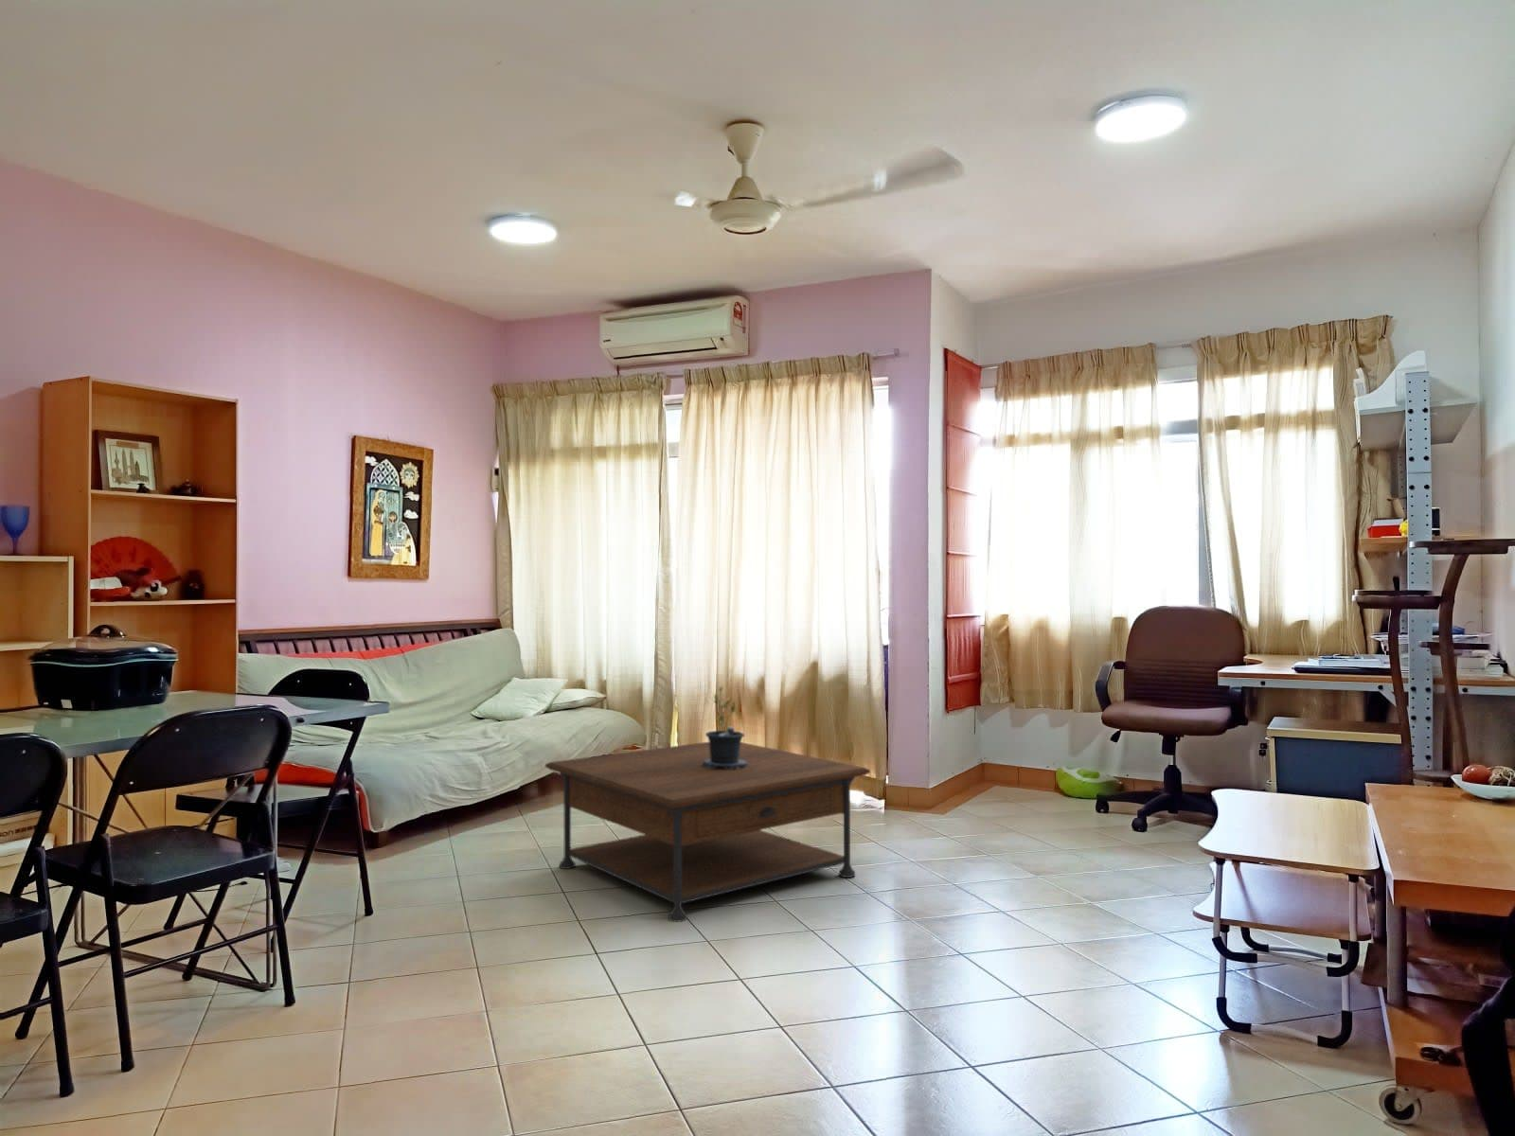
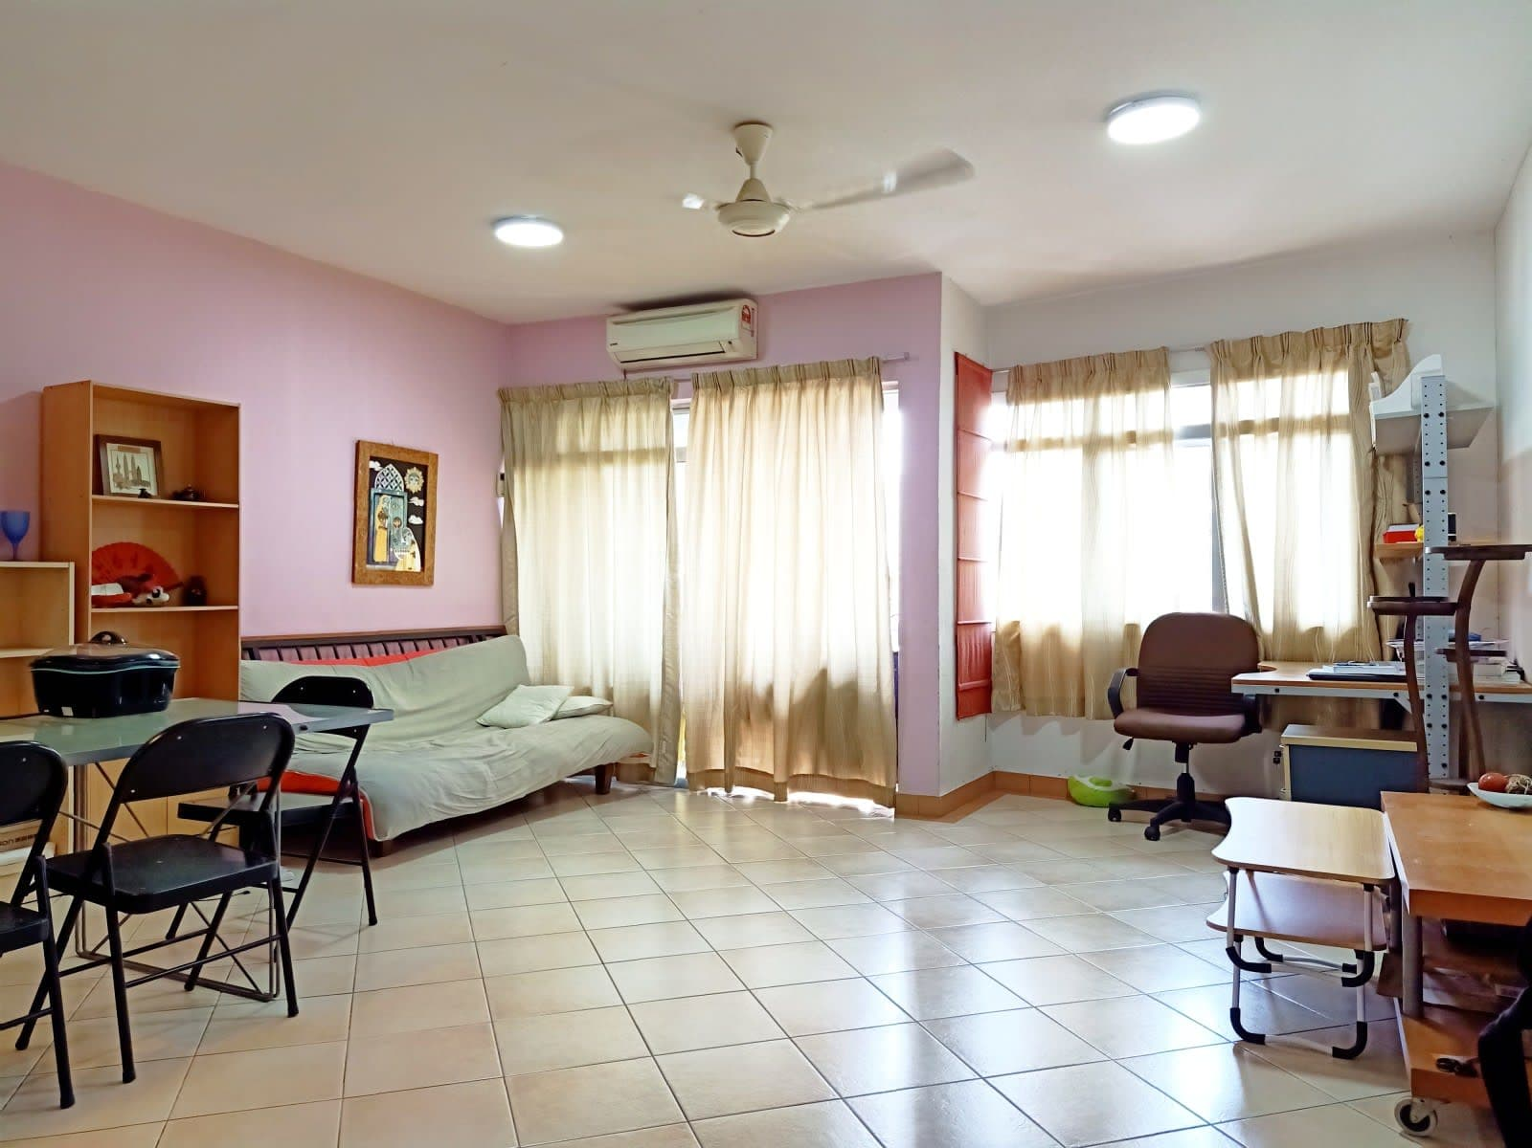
- potted plant (725, 726)
- coffee table (705, 817)
